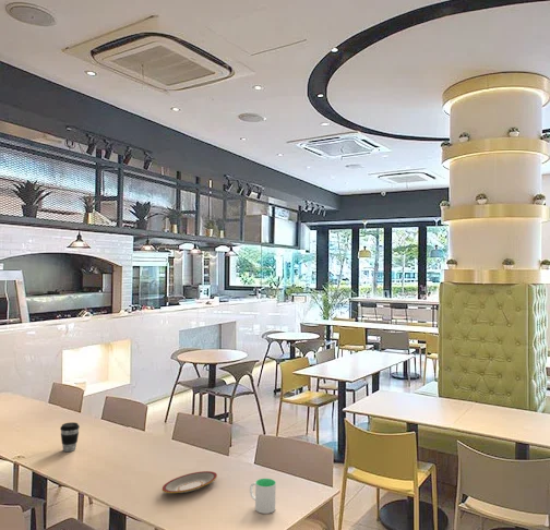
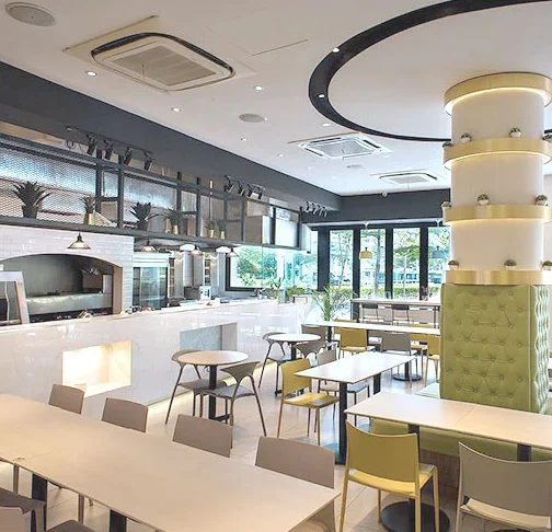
- mug (261, 494)
- coffee cup (69, 436)
- plate (190, 483)
